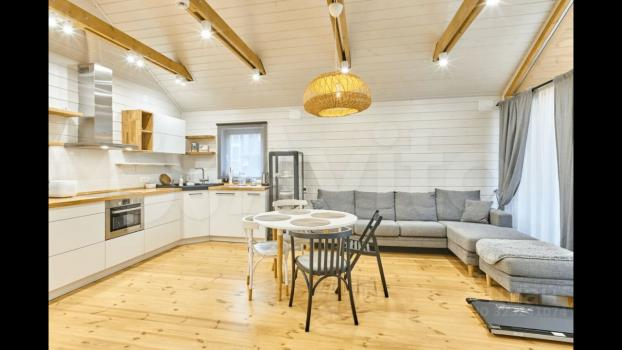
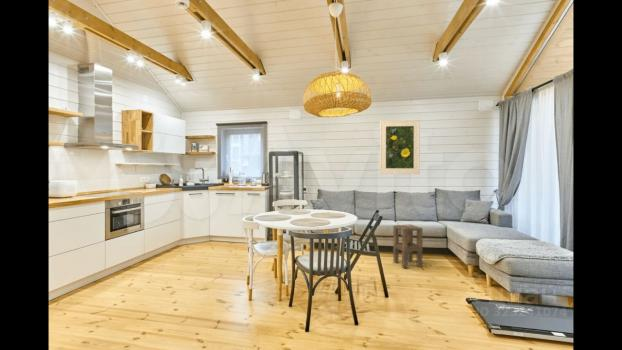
+ side table (407, 245)
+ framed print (399, 147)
